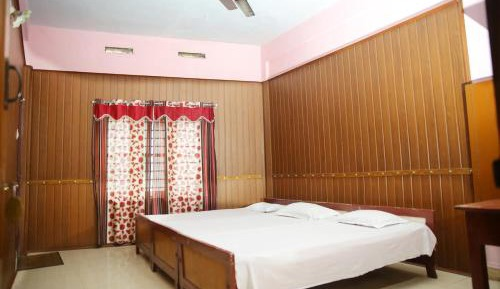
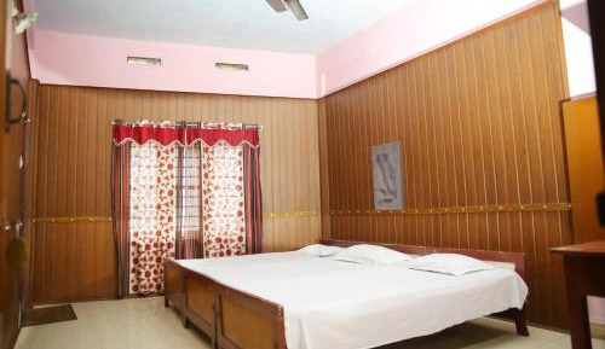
+ wall art (387, 176)
